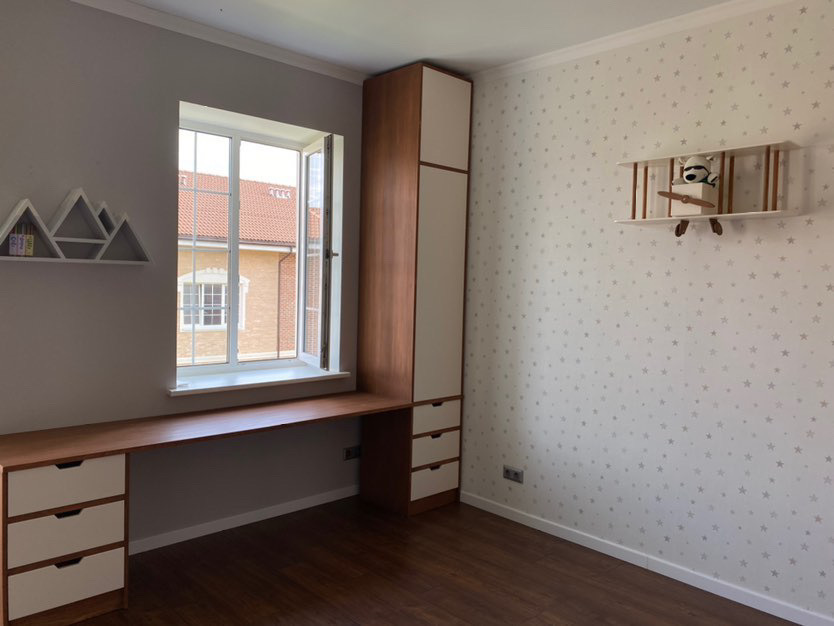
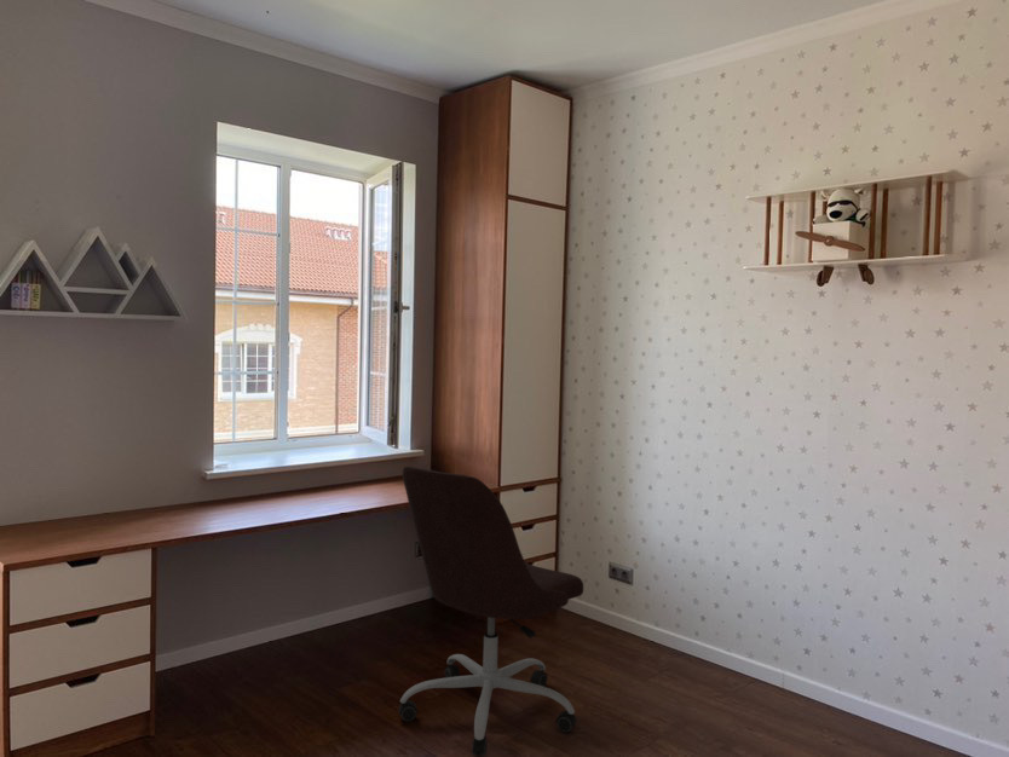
+ office chair (492, 588)
